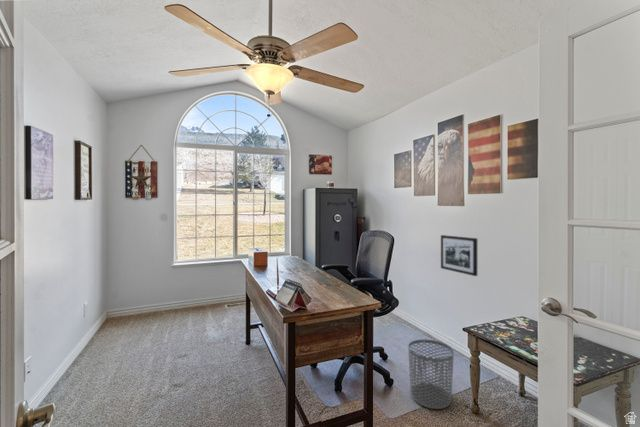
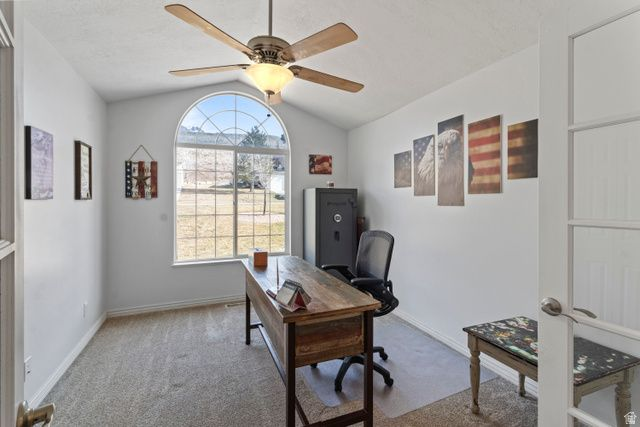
- waste bin (430, 372)
- picture frame (457, 254)
